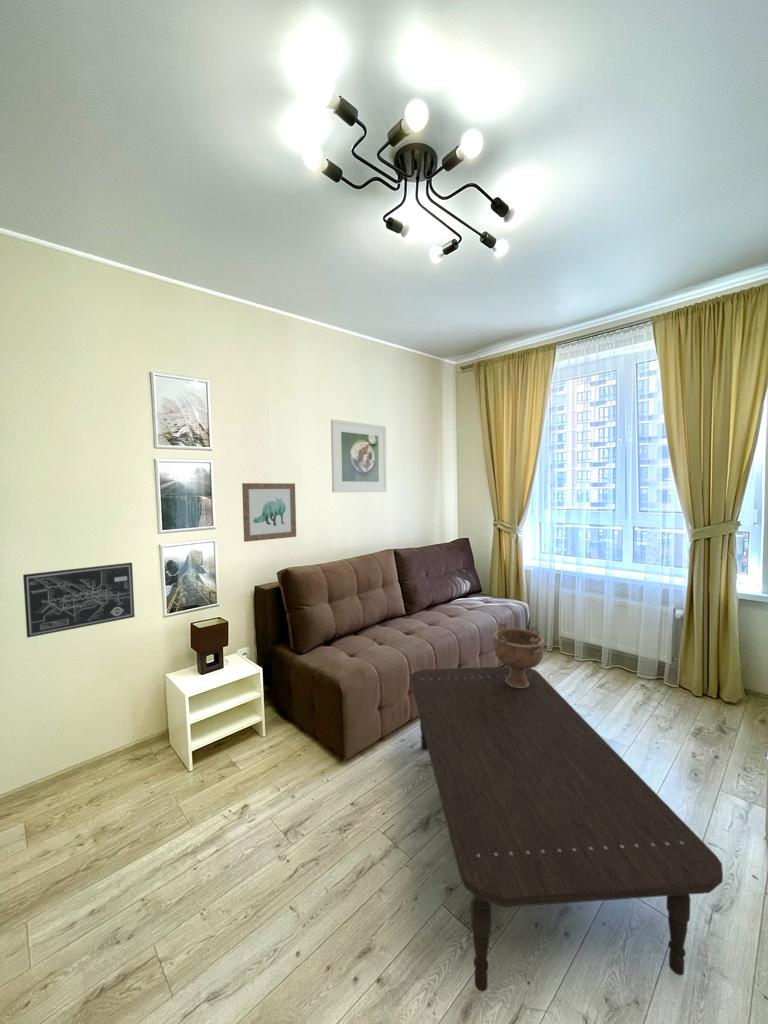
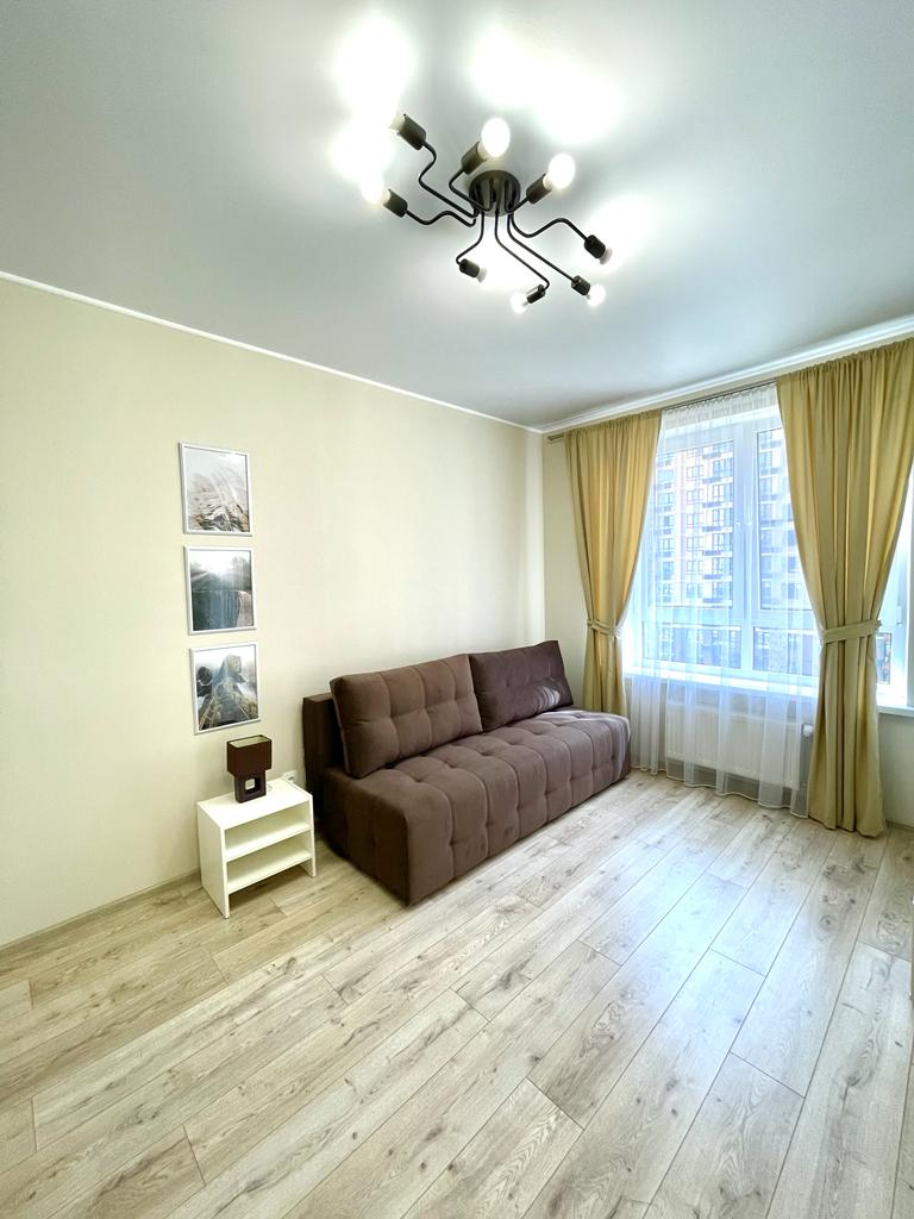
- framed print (360, 457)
- wall art (82, 597)
- wall art (270, 511)
- coffee table (512, 781)
- decorative bowl (517, 658)
